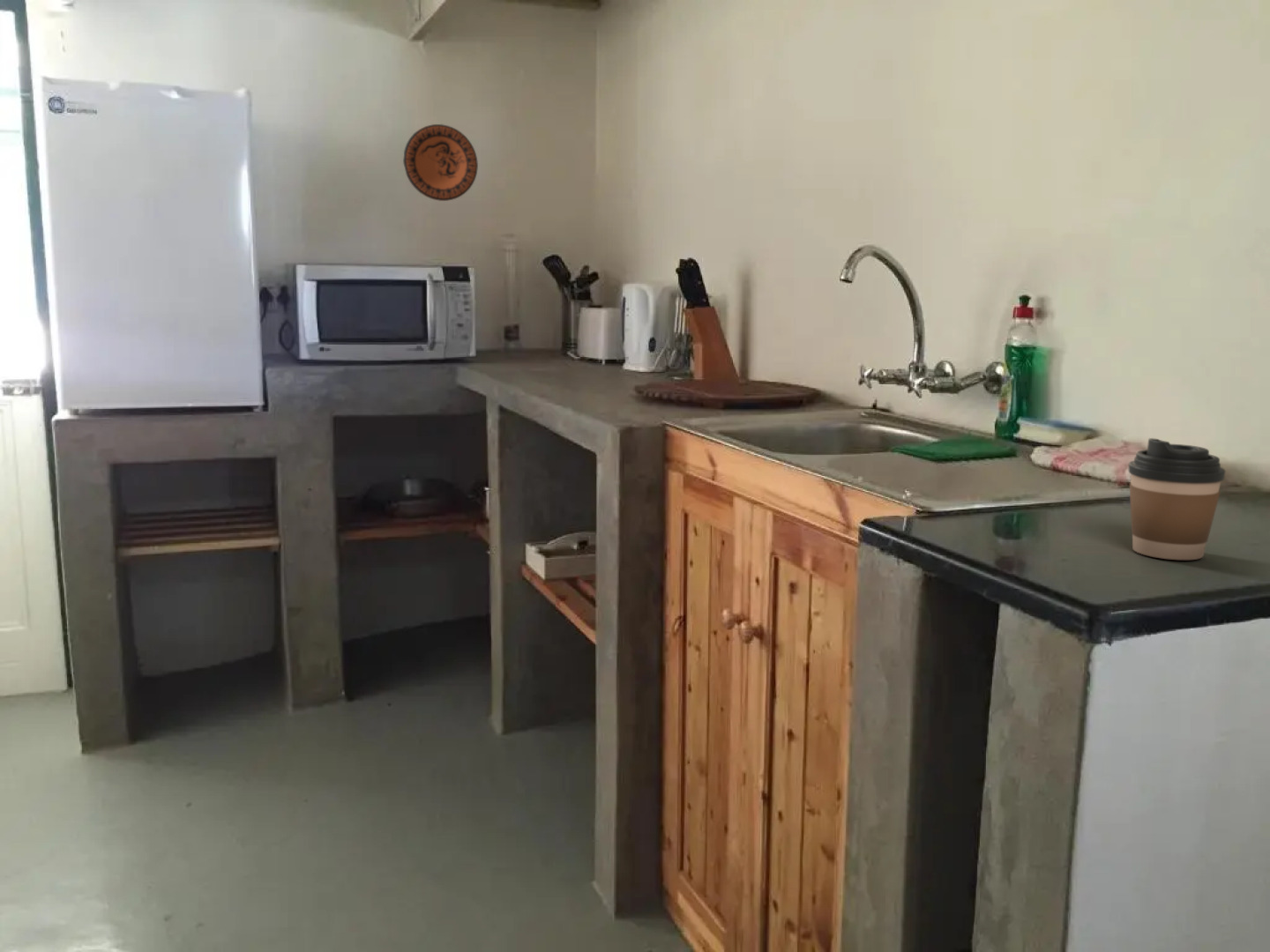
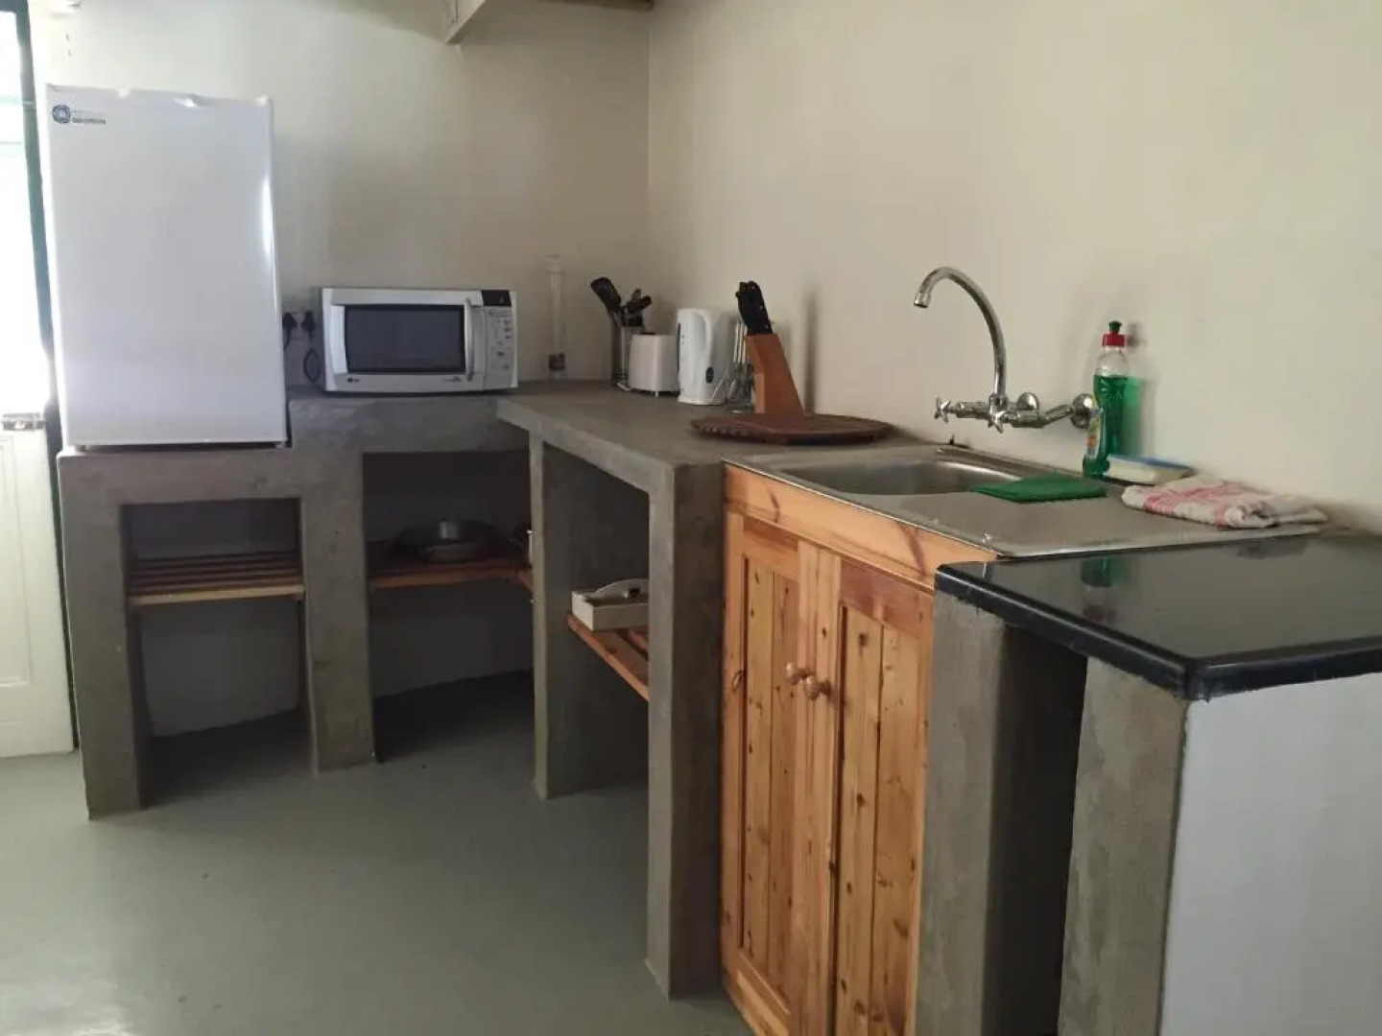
- decorative plate (440, 162)
- coffee cup (1173, 496)
